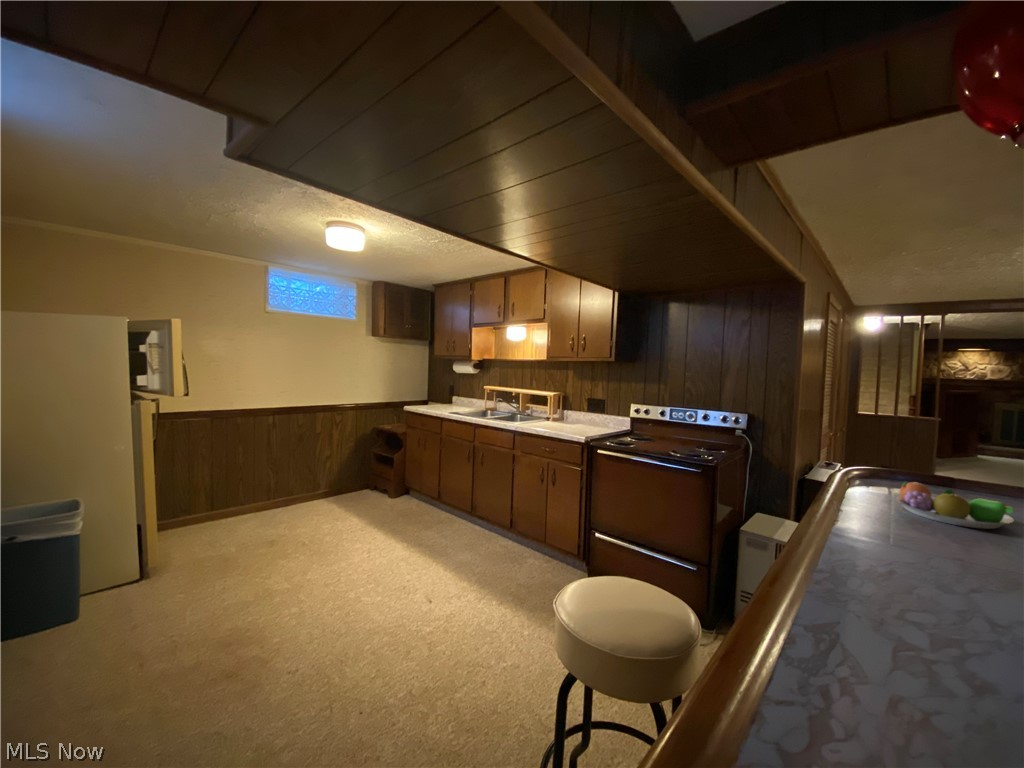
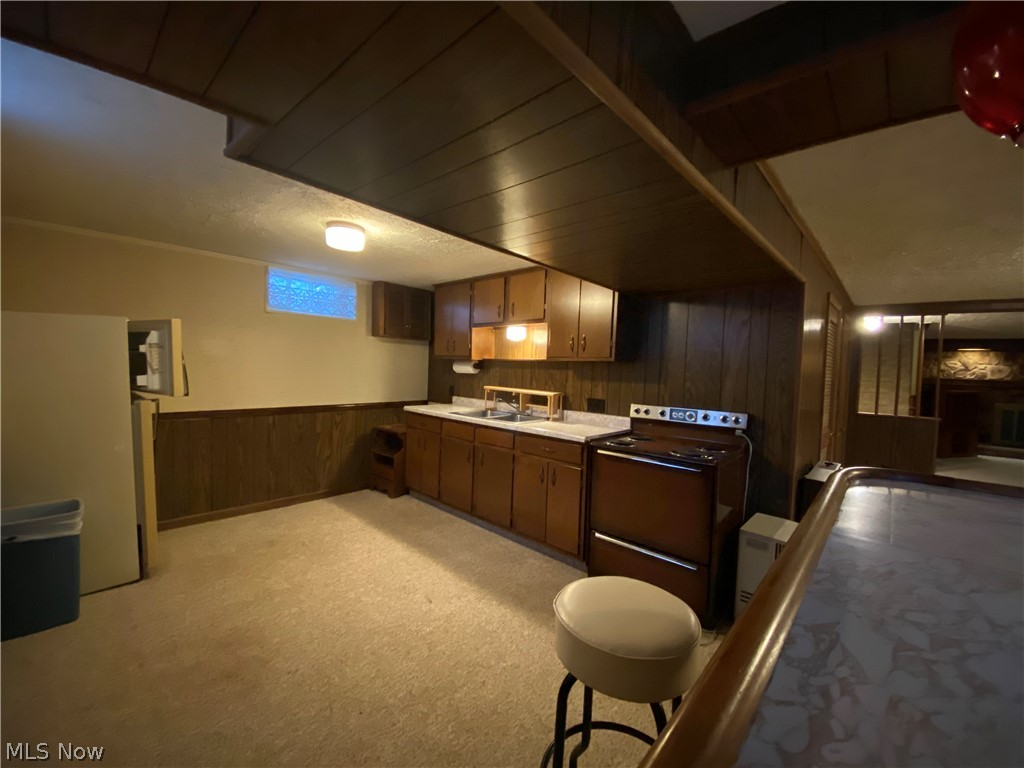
- fruit bowl (953, 501)
